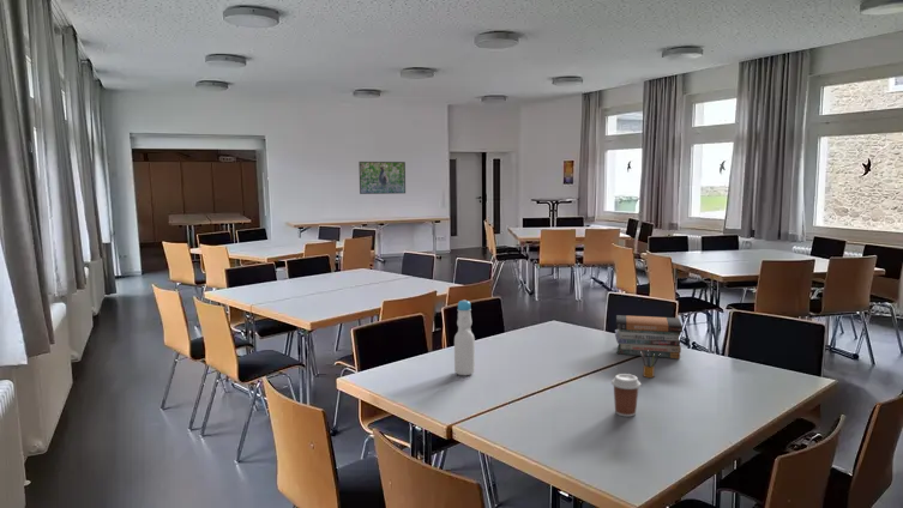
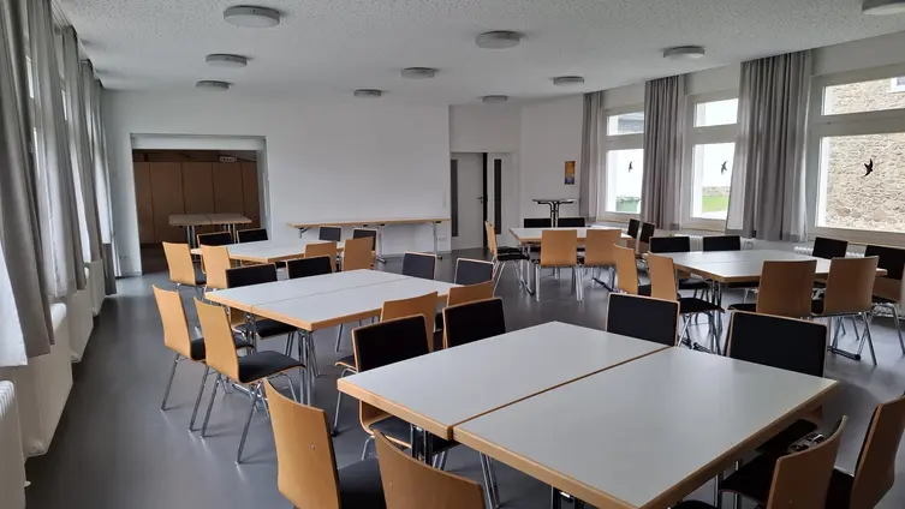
- coffee cup (625, 394)
- bottle (464, 337)
- book stack (646, 335)
- pencil box (649, 363)
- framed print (383, 177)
